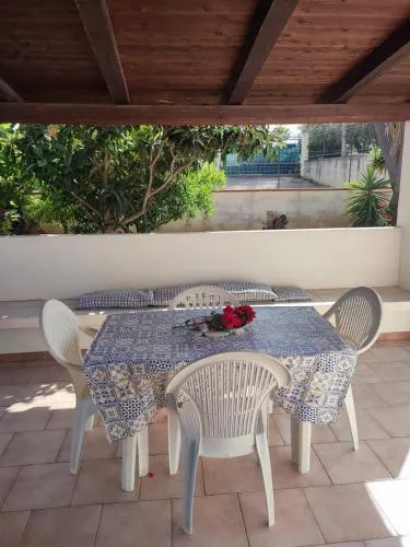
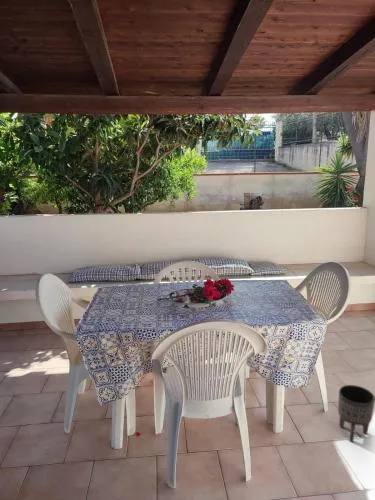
+ planter (354, 413)
